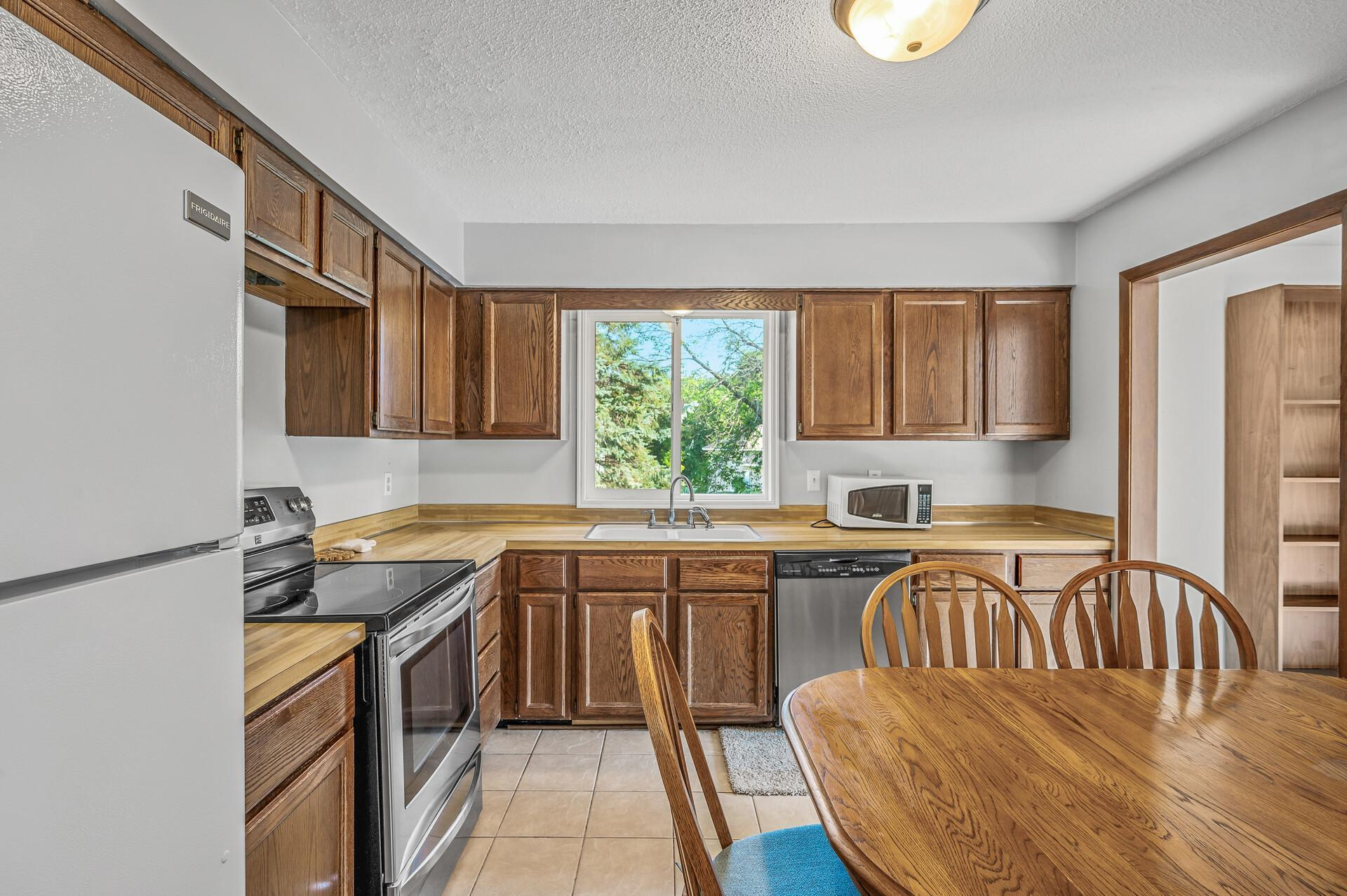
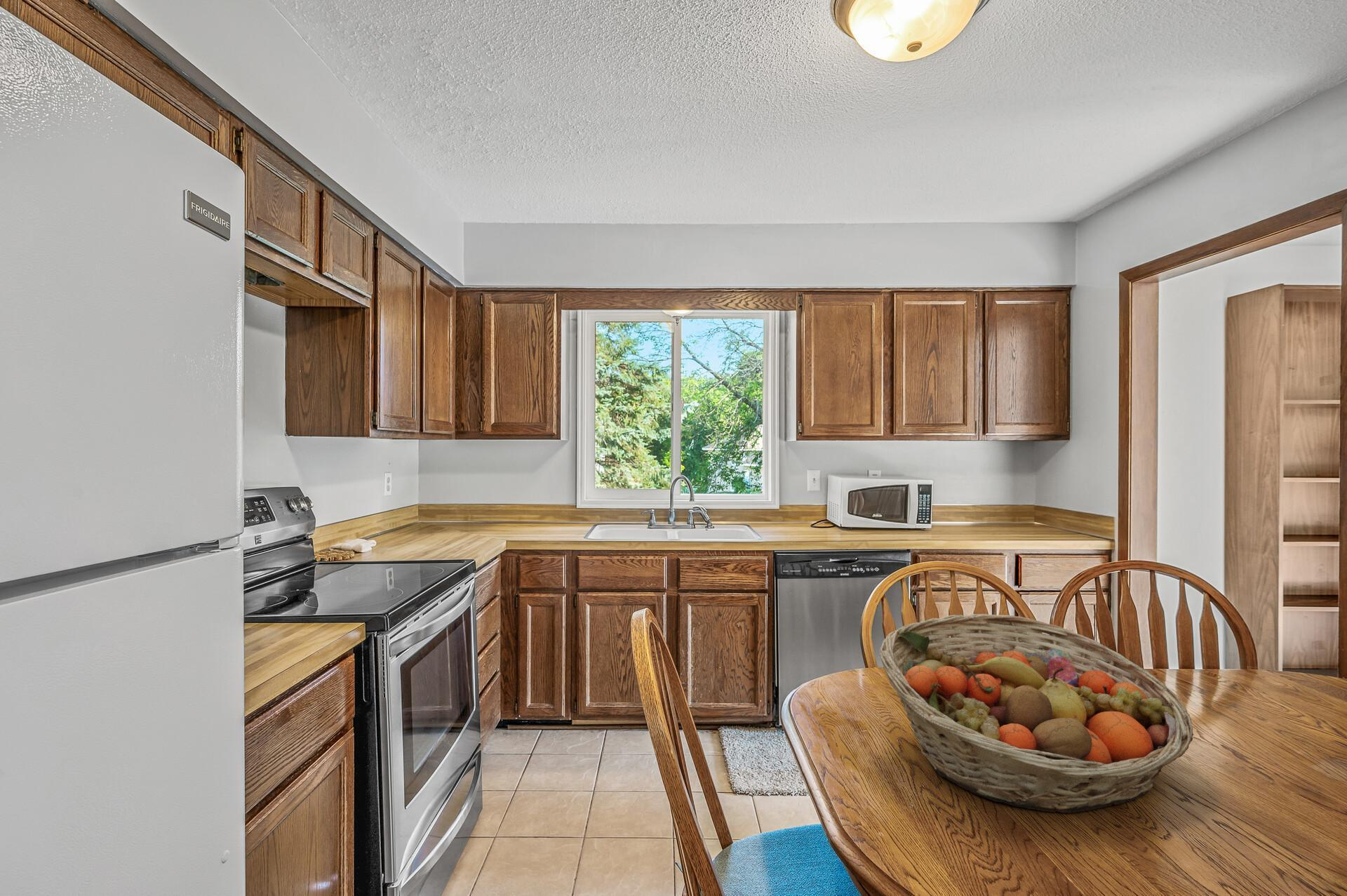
+ fruit basket (1026, 701)
